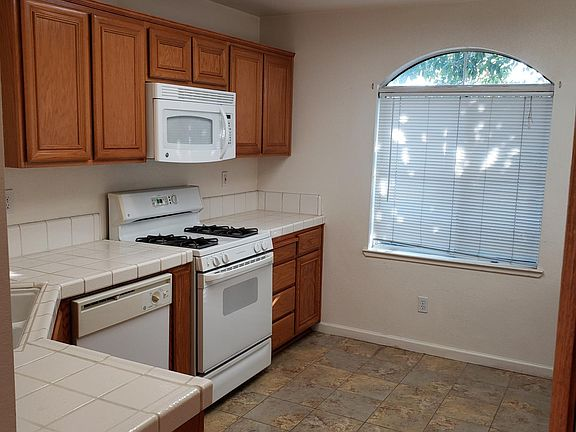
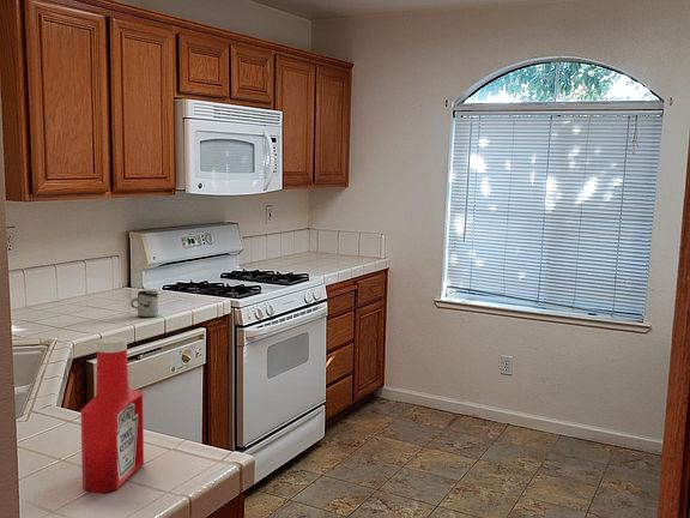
+ soap bottle (113, 408)
+ cup (144, 303)
